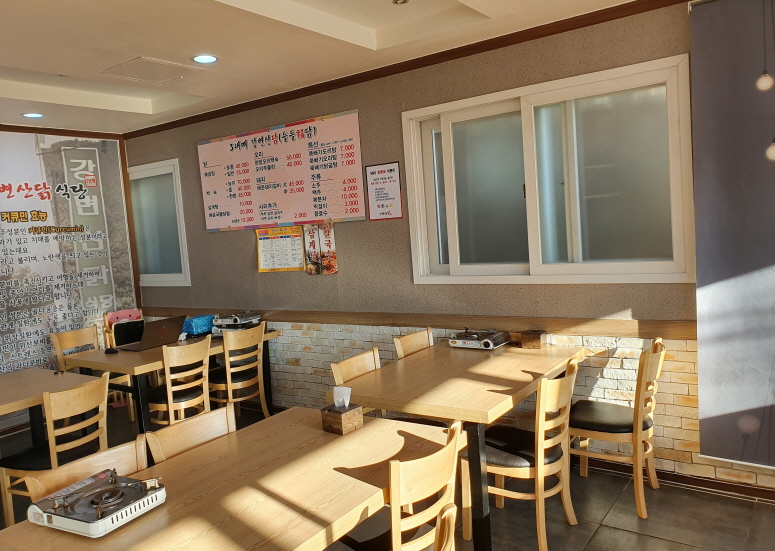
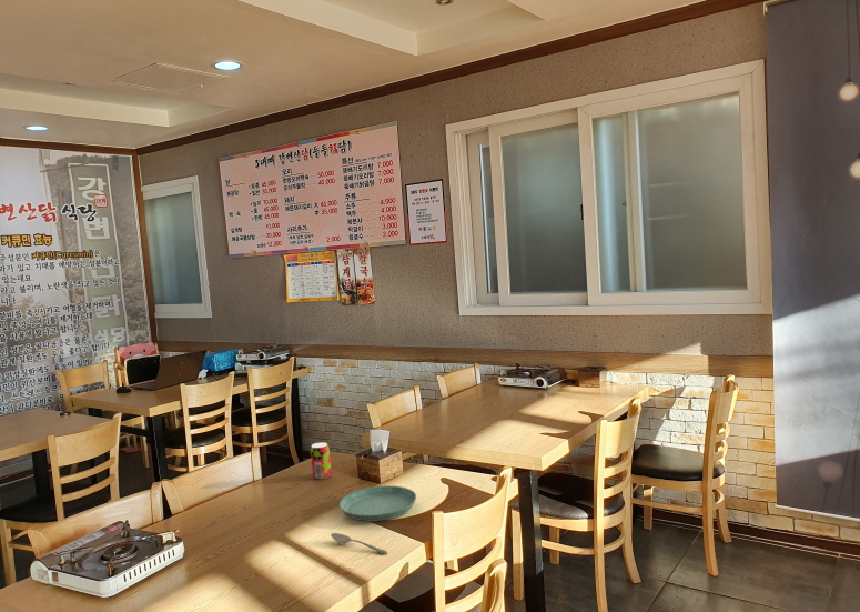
+ beverage can (321, 460)
+ saucer (378, 504)
+ spoon (358, 542)
